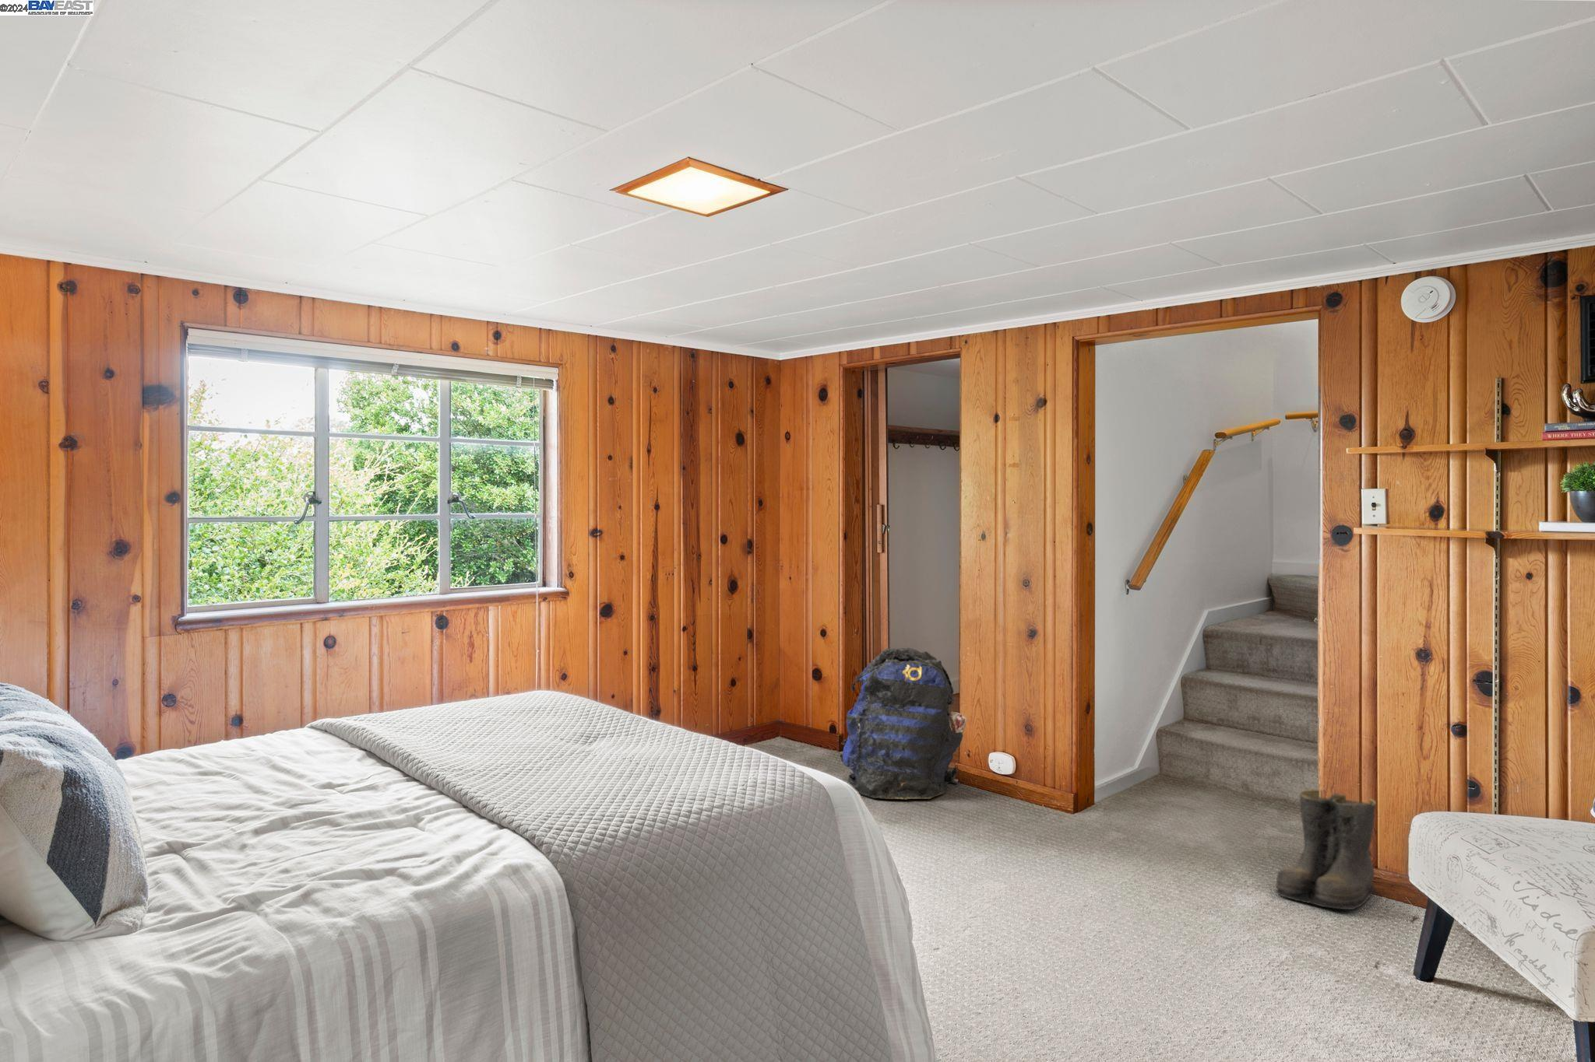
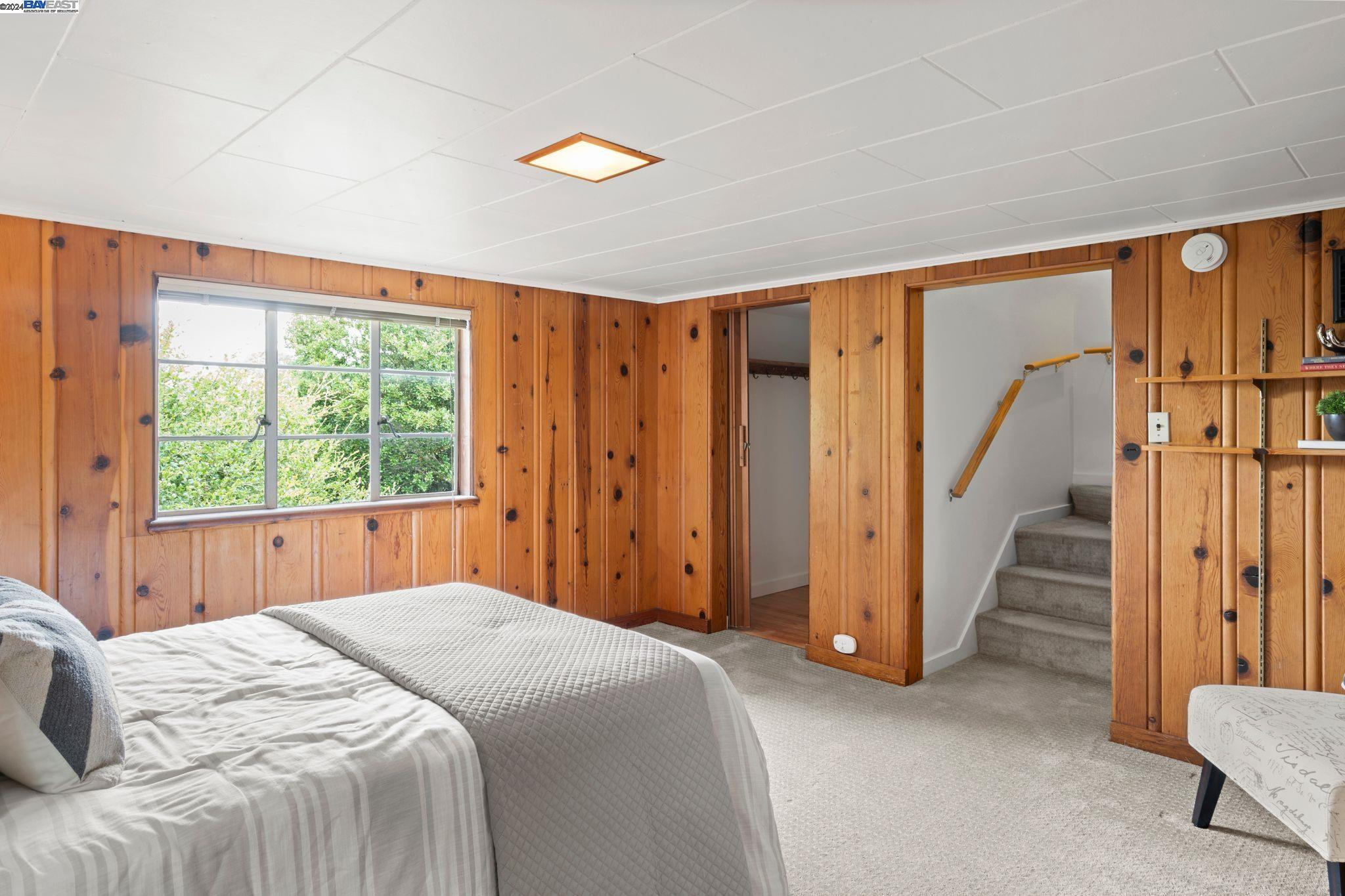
- boots (1326, 845)
- backpack (900, 717)
